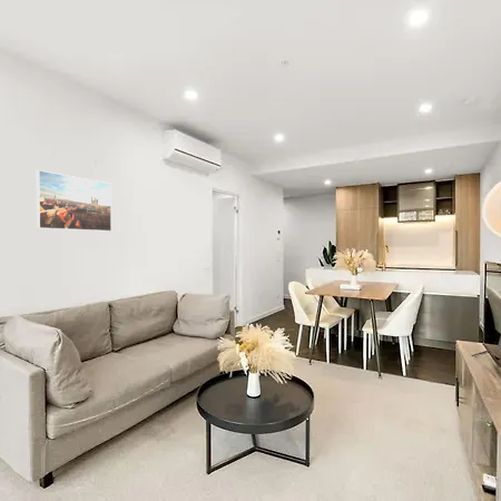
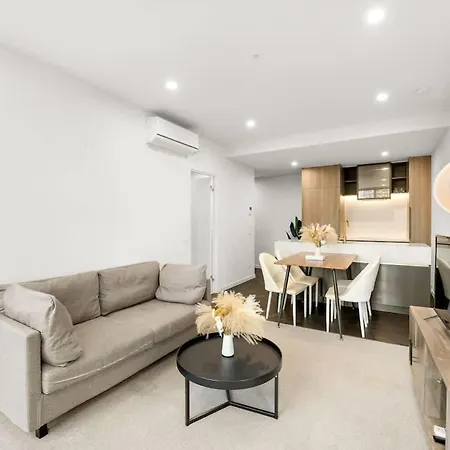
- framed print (77, 204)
